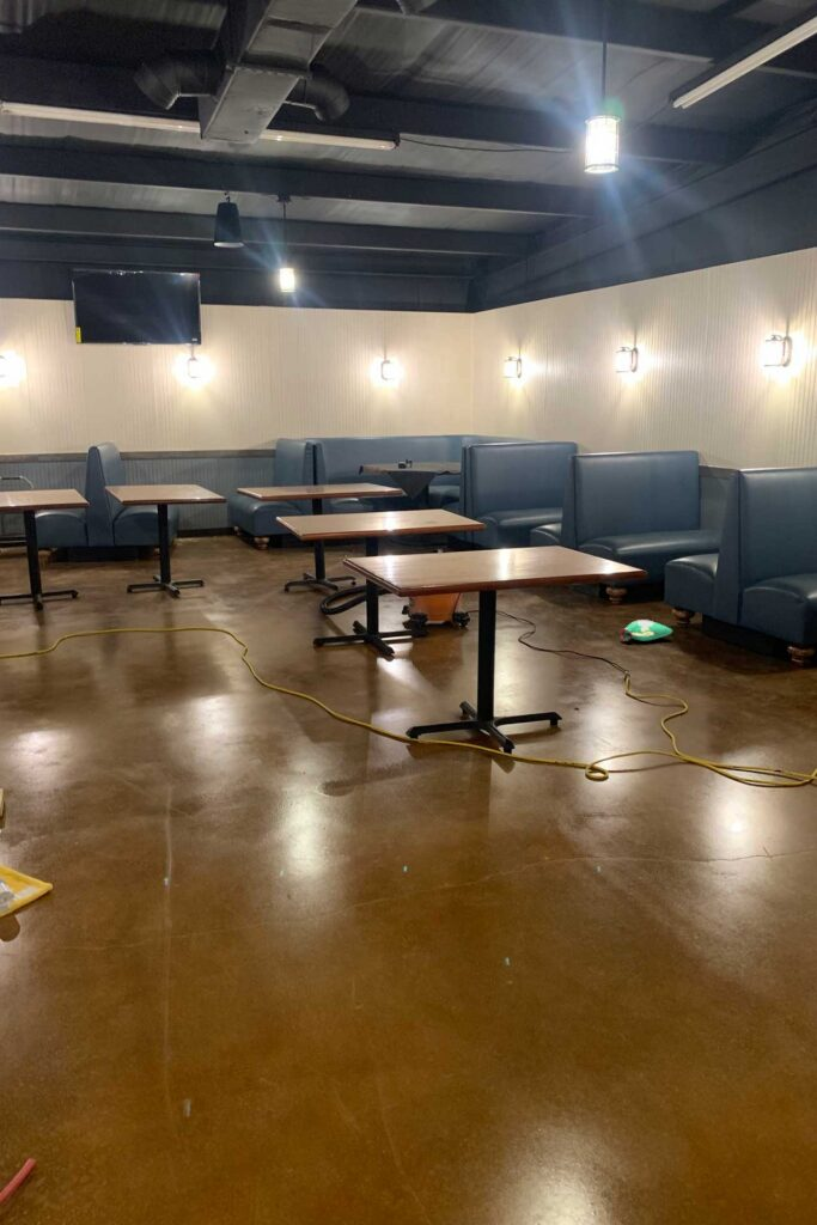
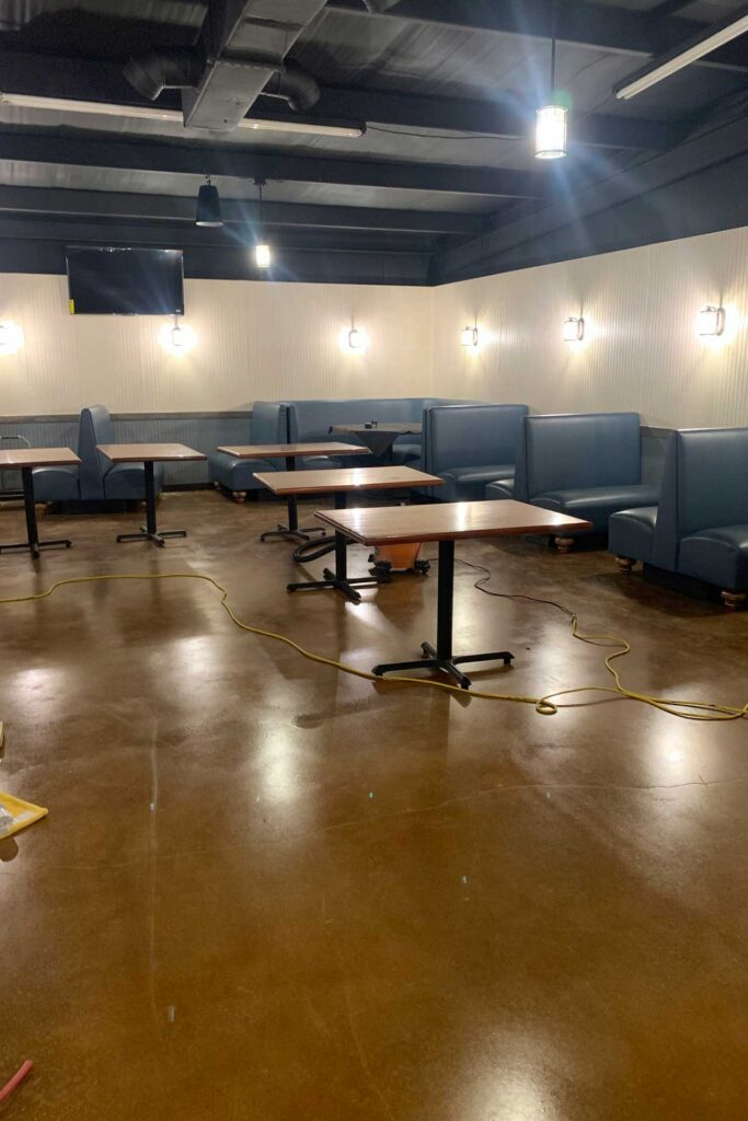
- bag (640, 630)
